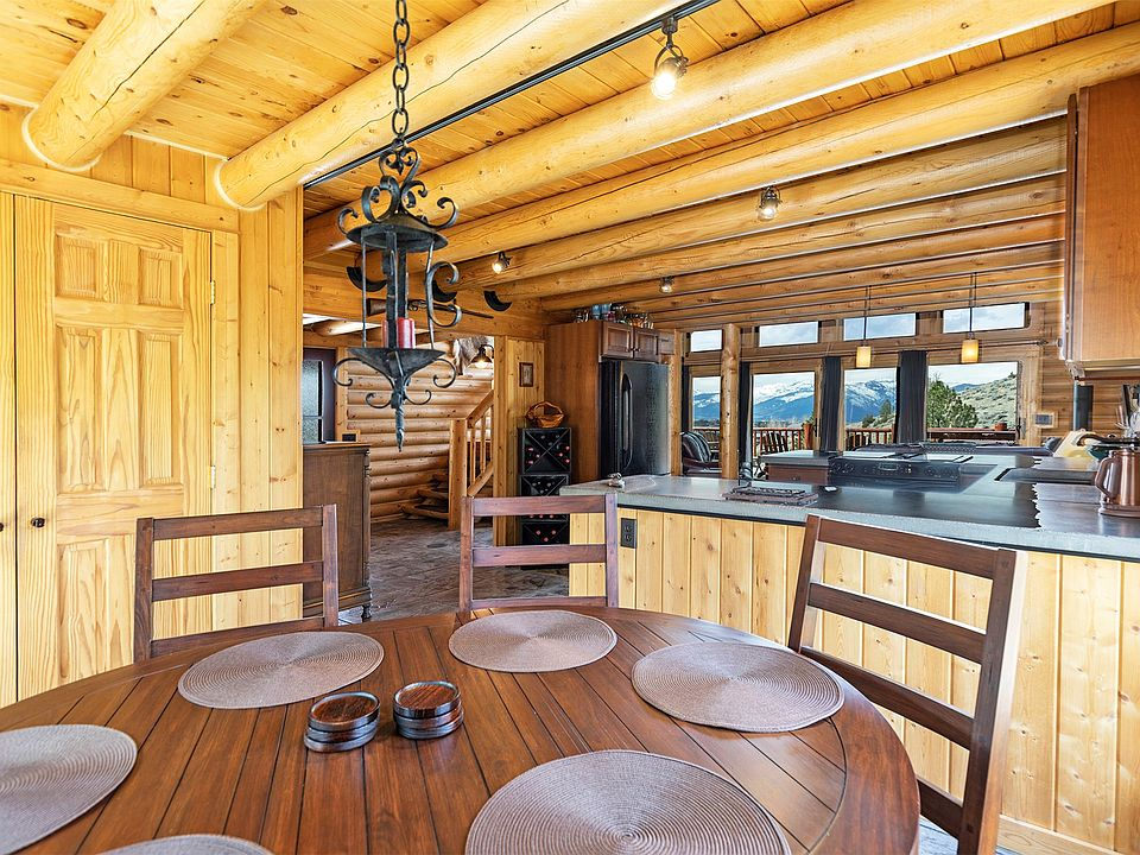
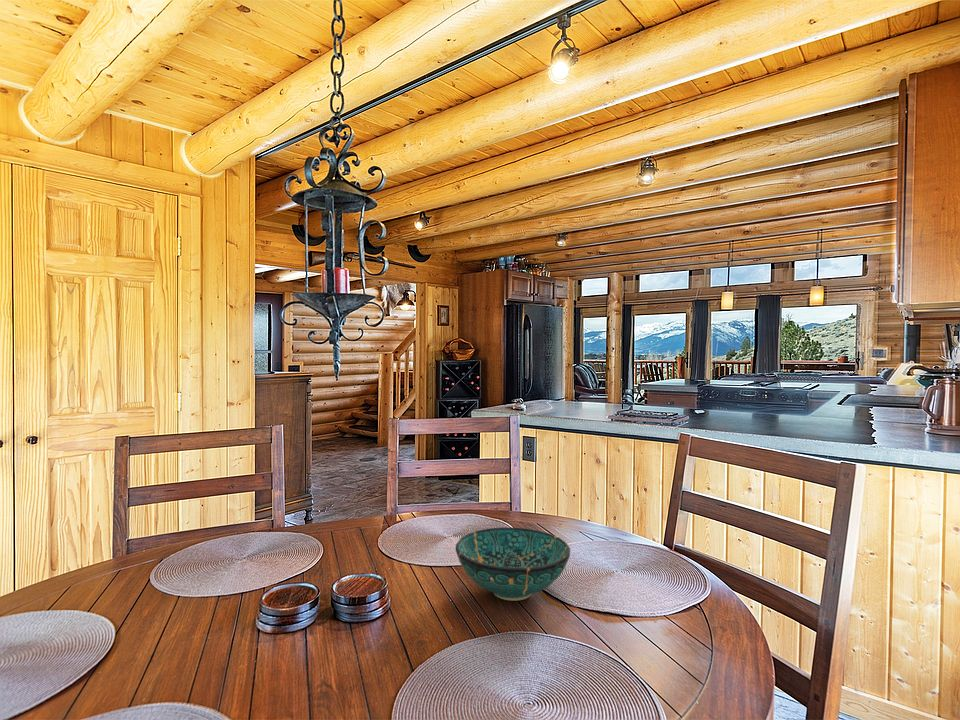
+ decorative bowl (512, 568)
